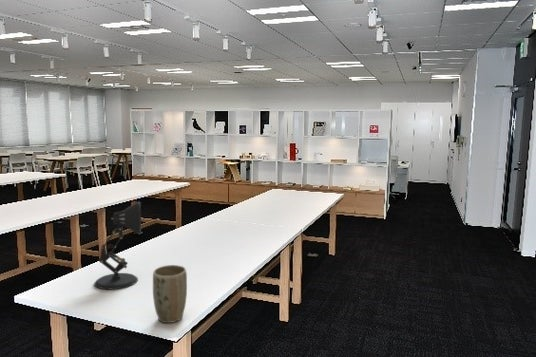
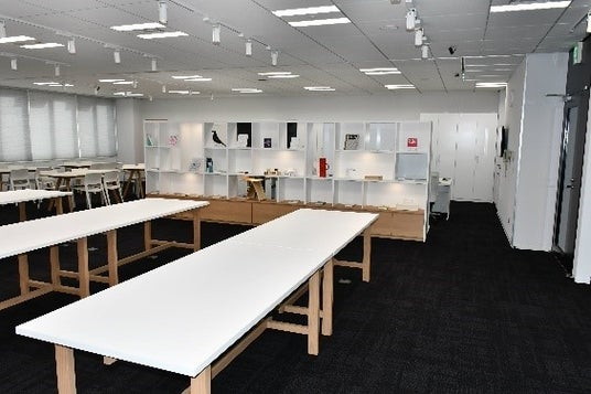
- desk lamp (117, 242)
- plant pot (170, 294)
